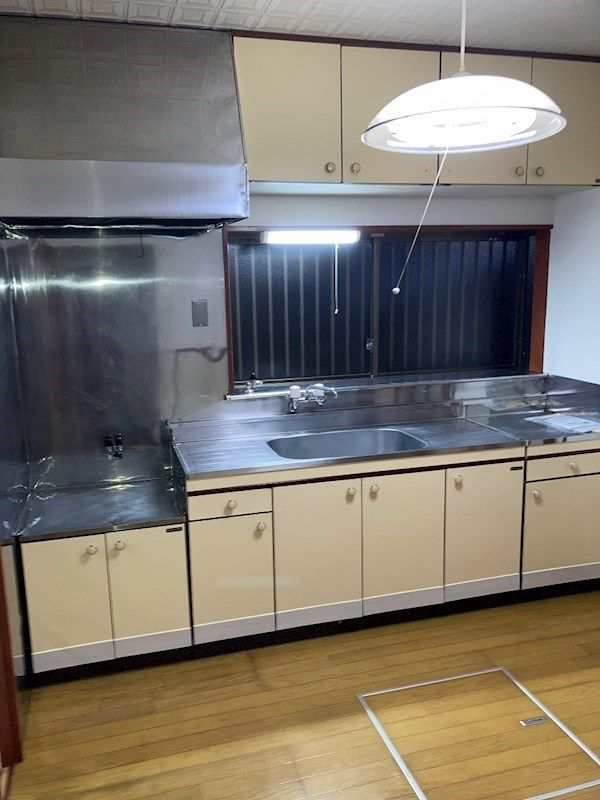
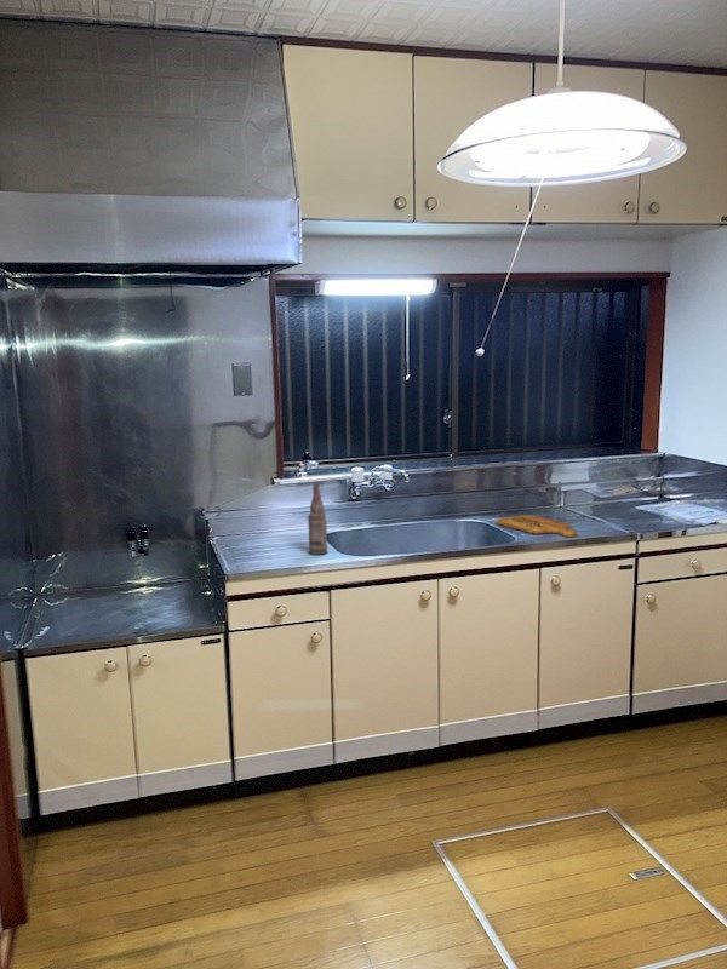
+ cutting board (540, 526)
+ bottle (316, 516)
